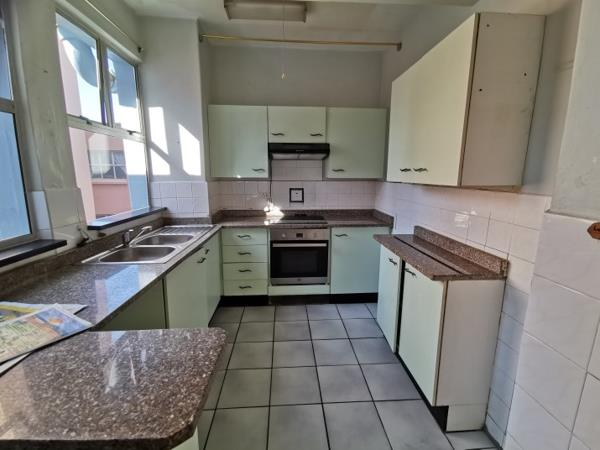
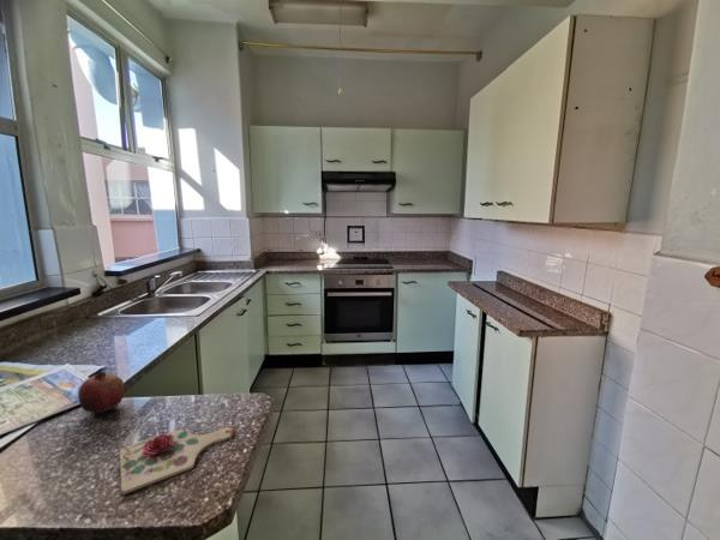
+ cutting board (181, 444)
+ fruit (101, 391)
